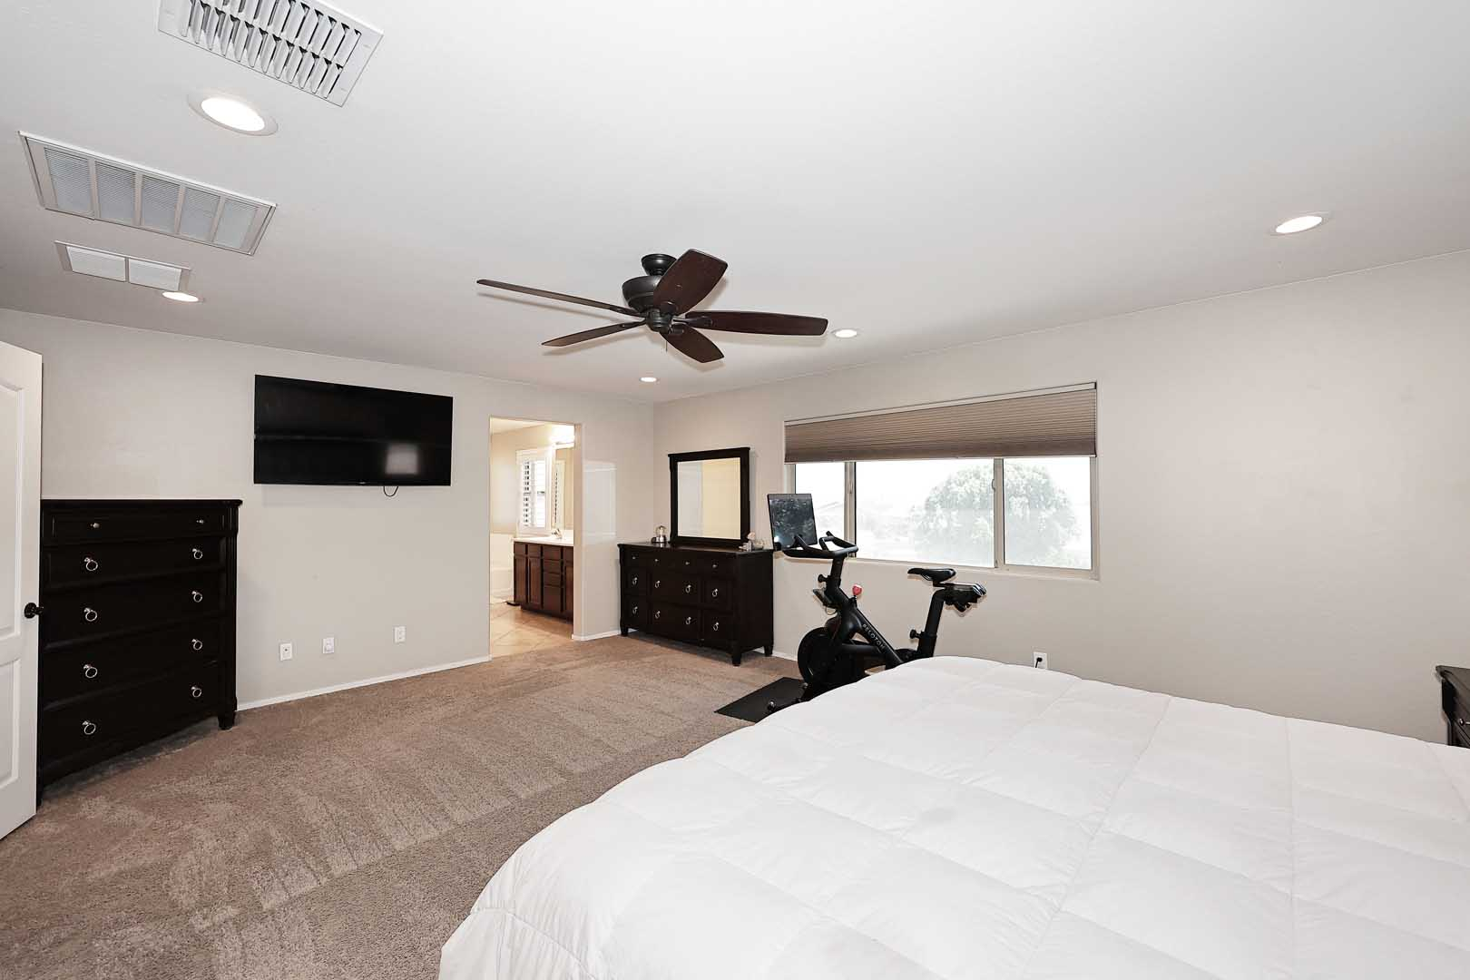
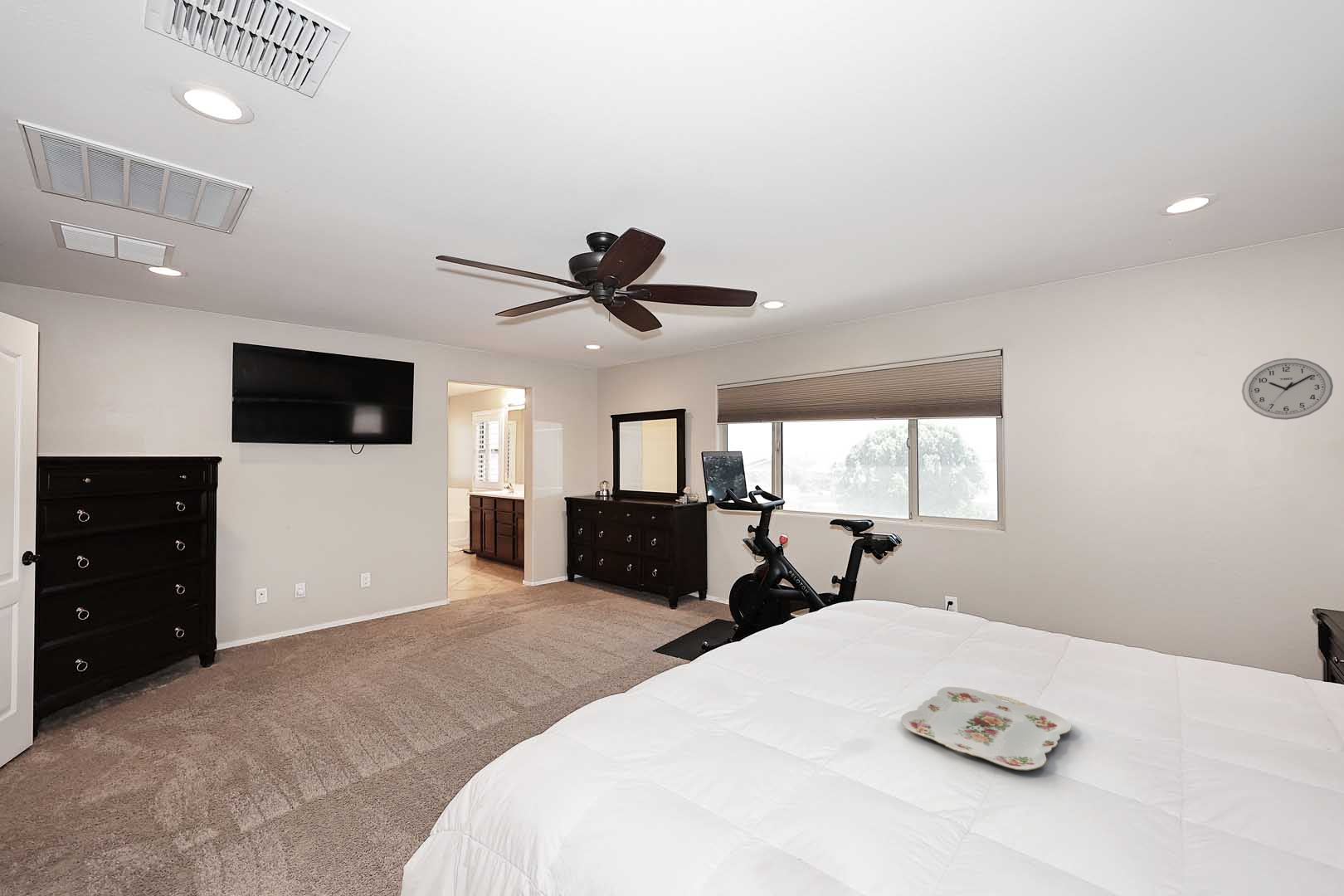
+ wall clock (1285, 388)
+ serving tray (985, 723)
